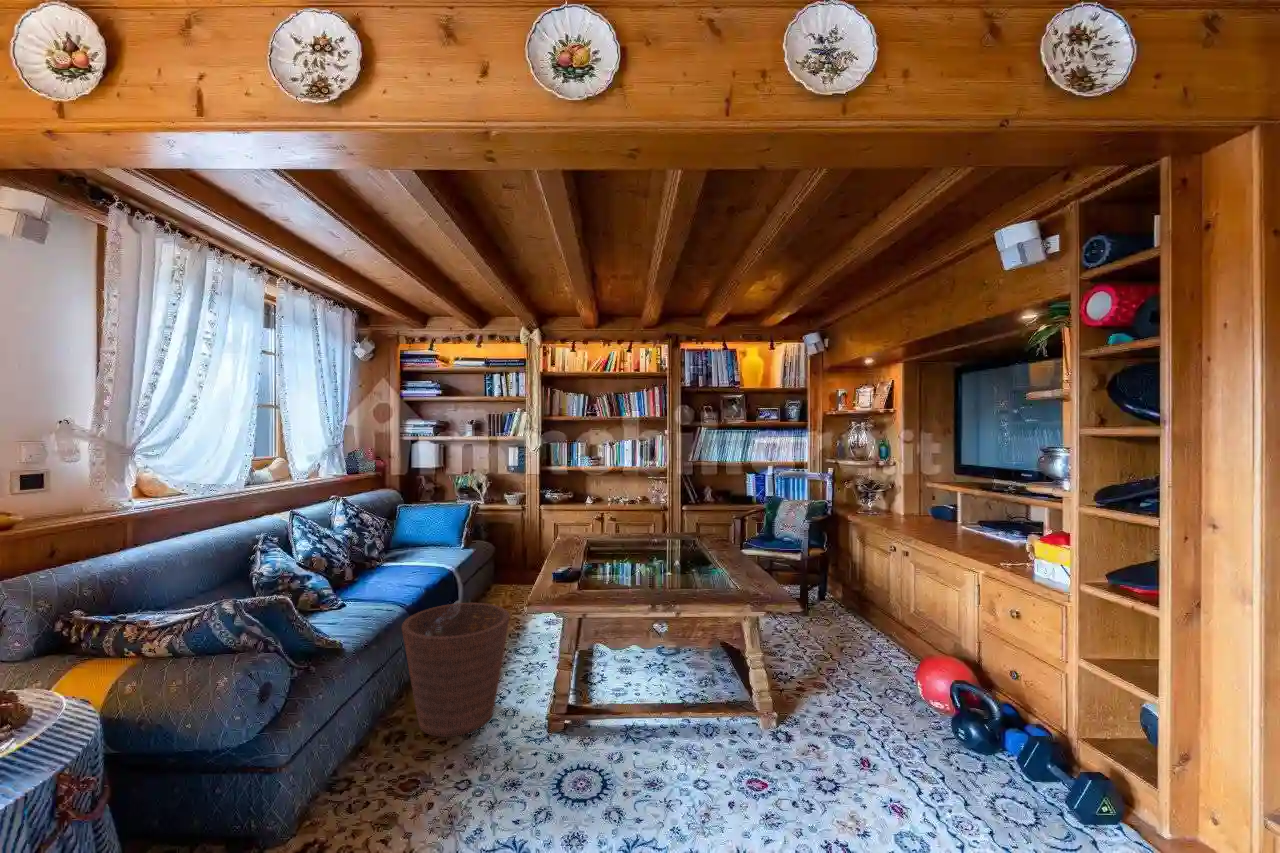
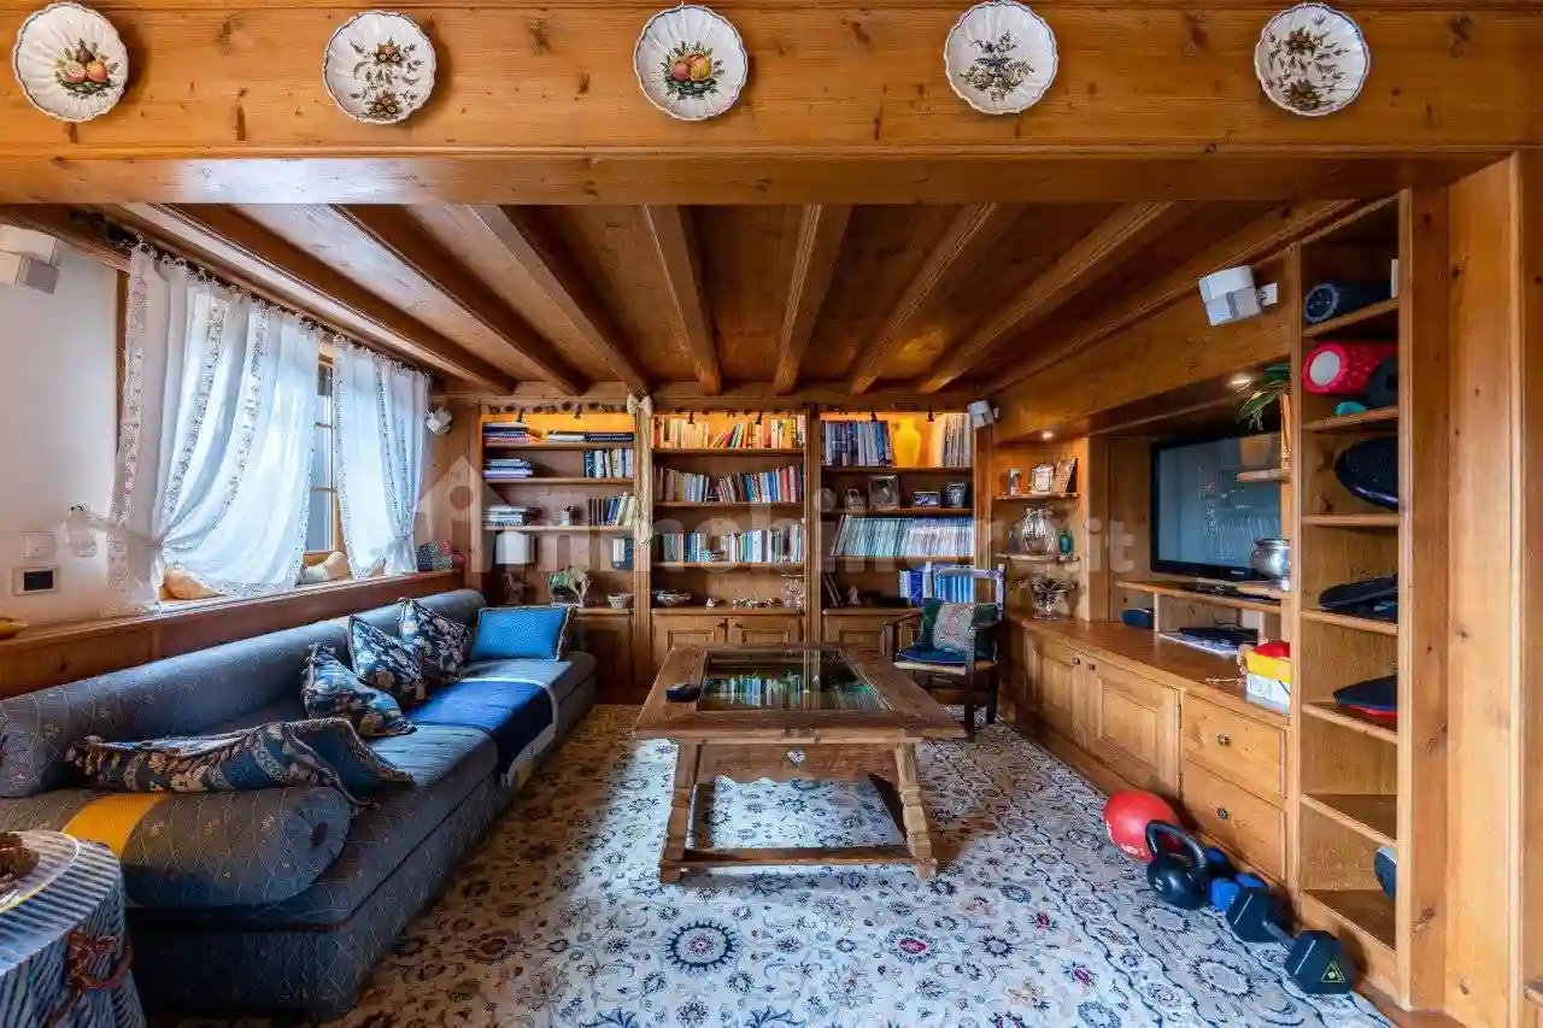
- basket (456, 667)
